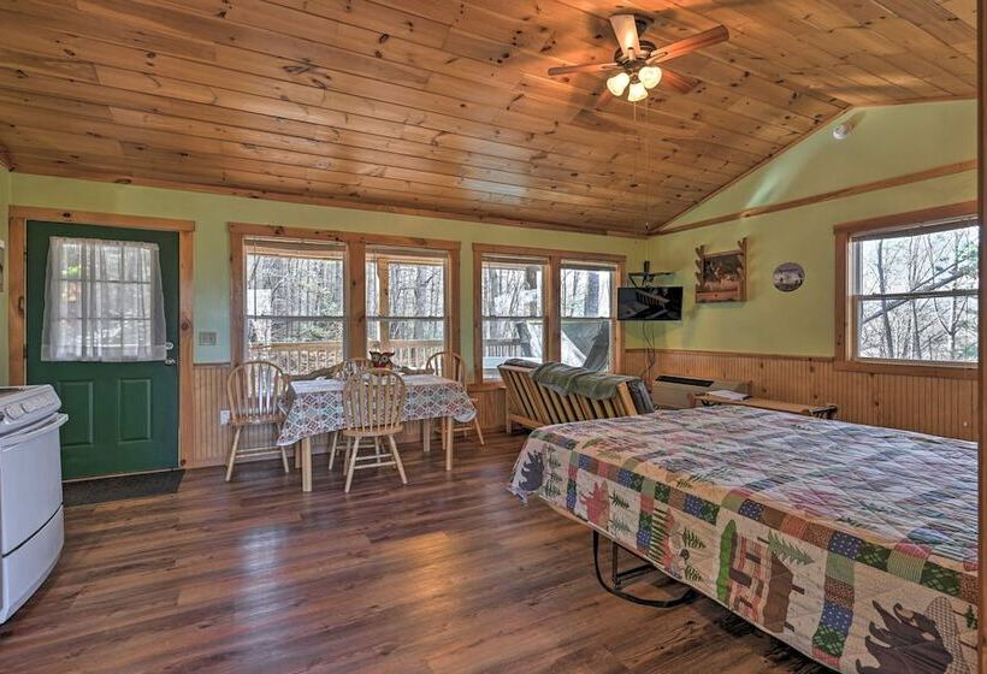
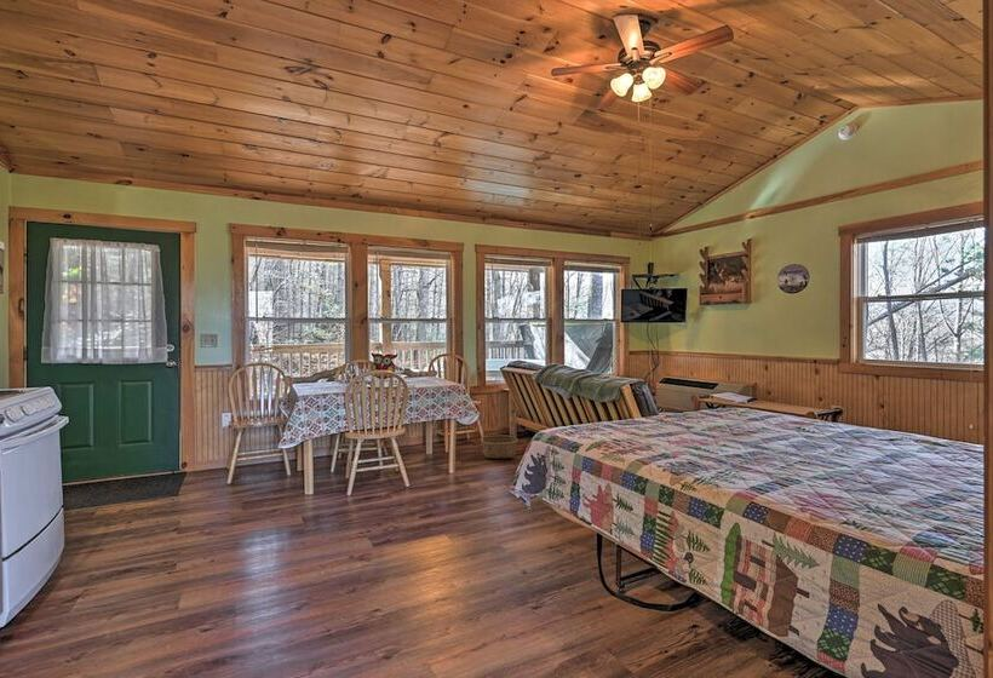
+ basket (499, 436)
